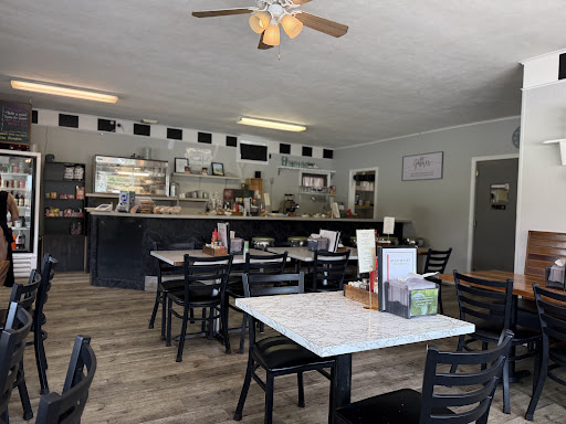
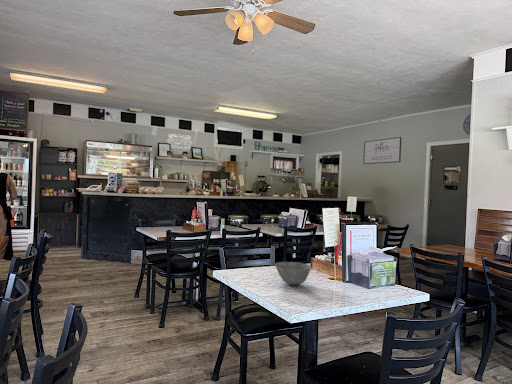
+ bowl (292, 274)
